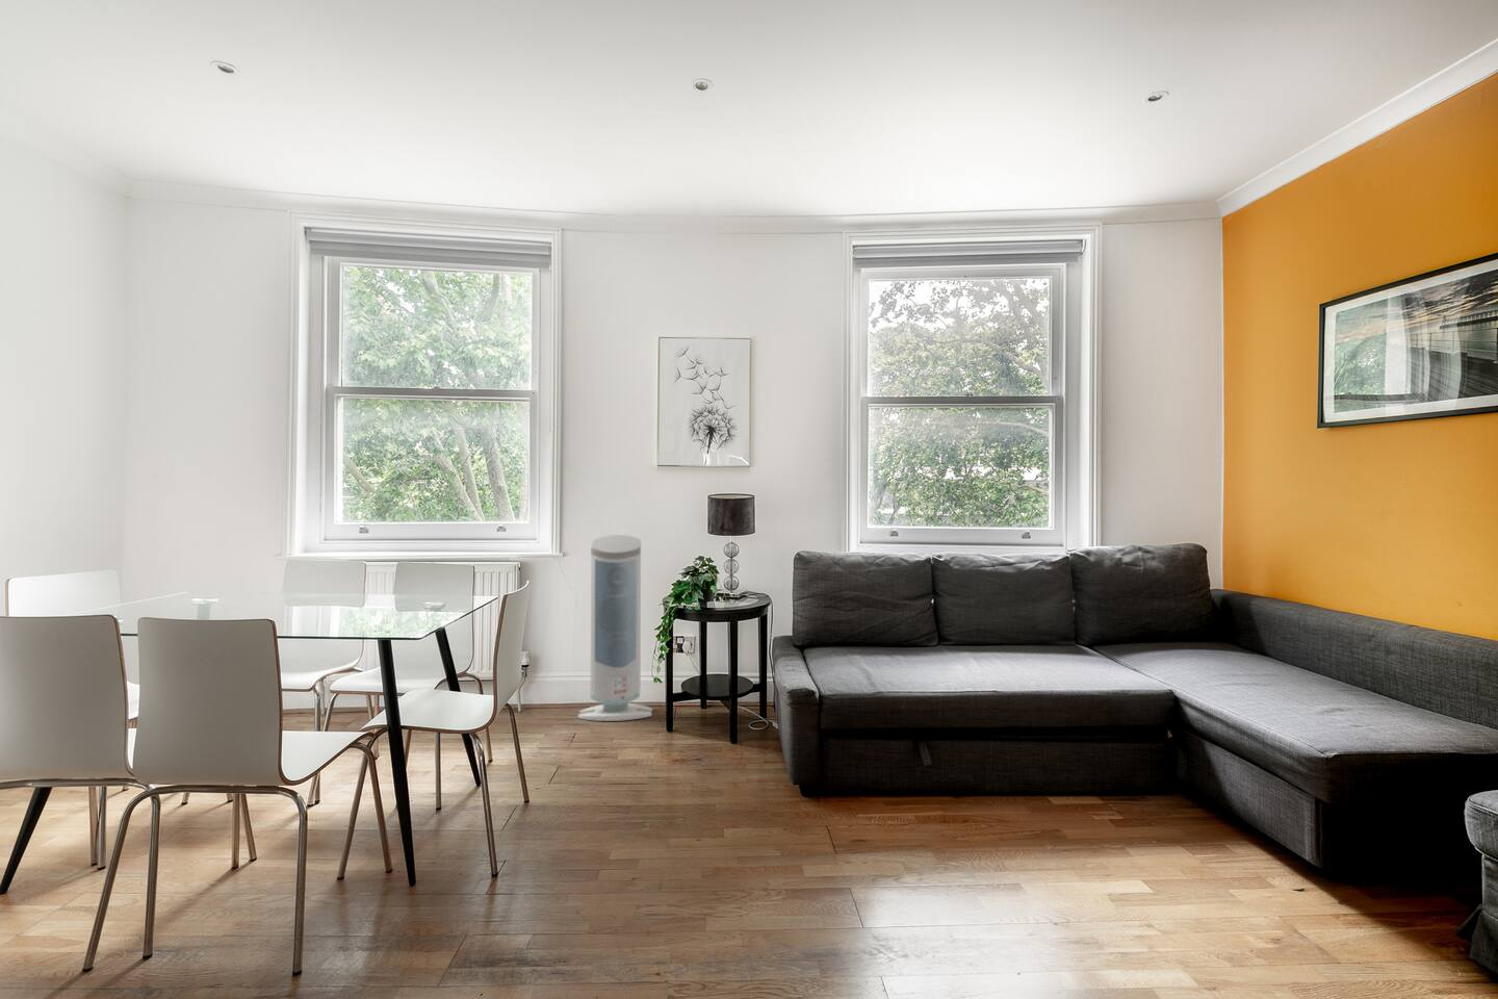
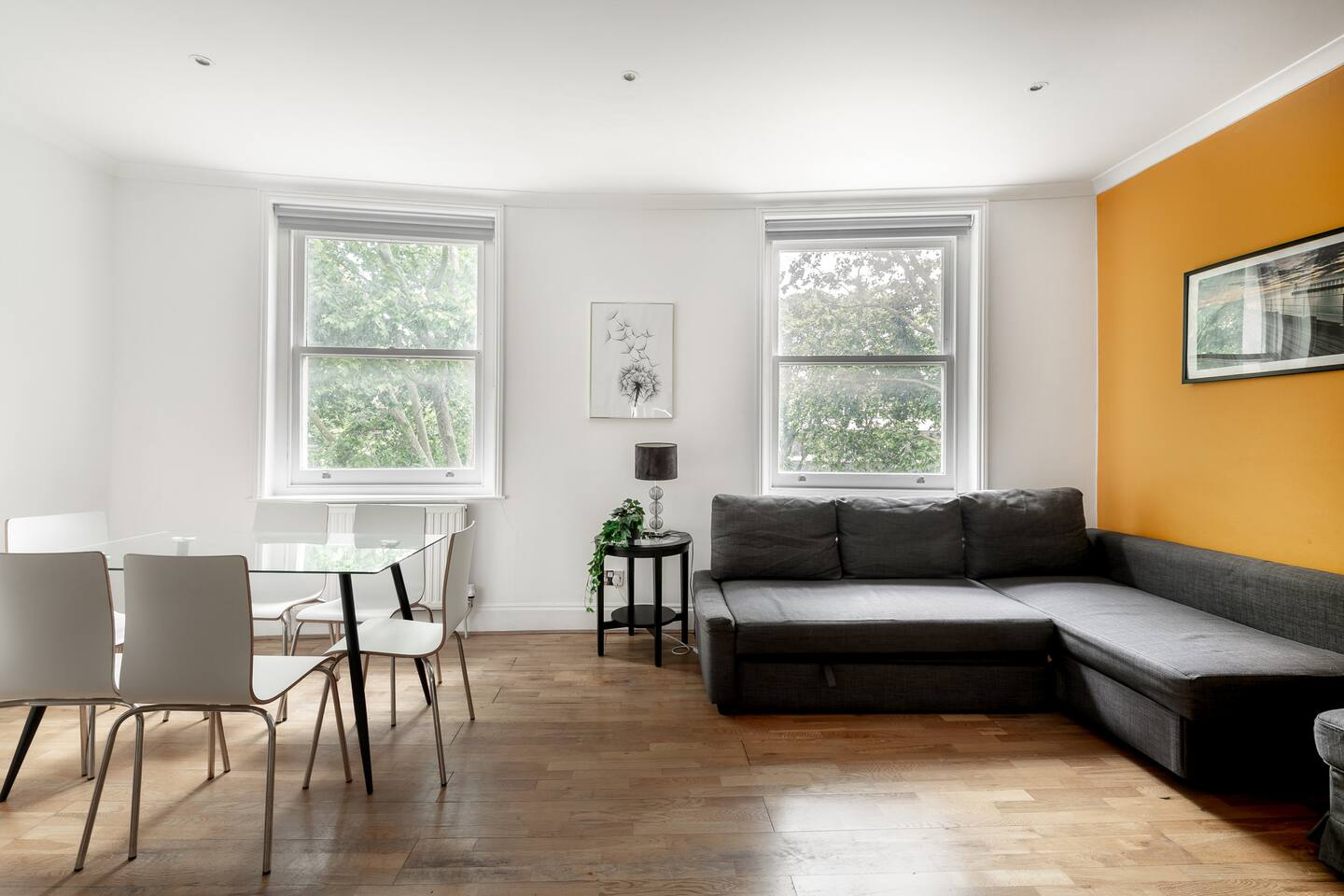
- air purifier (616, 624)
